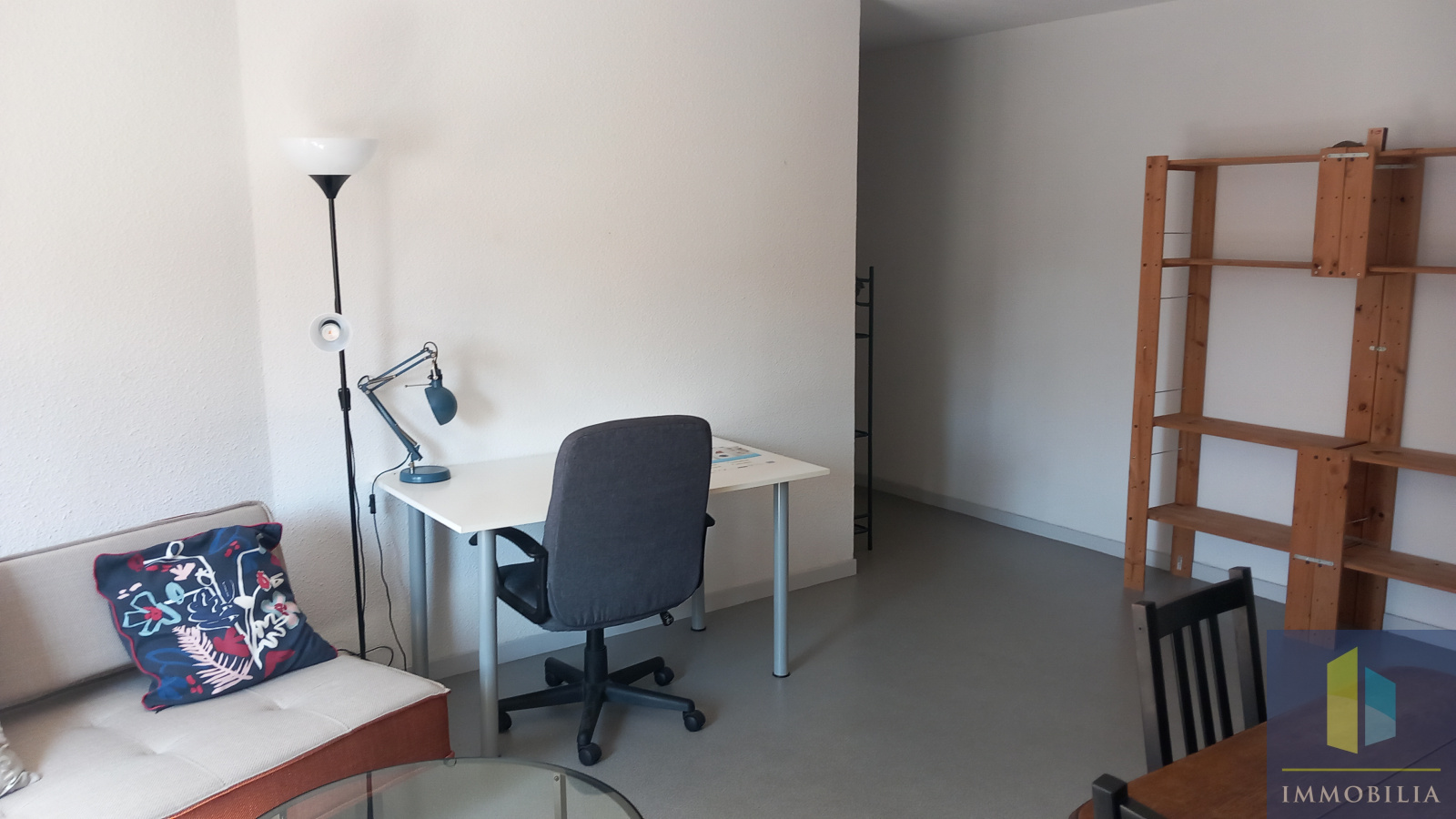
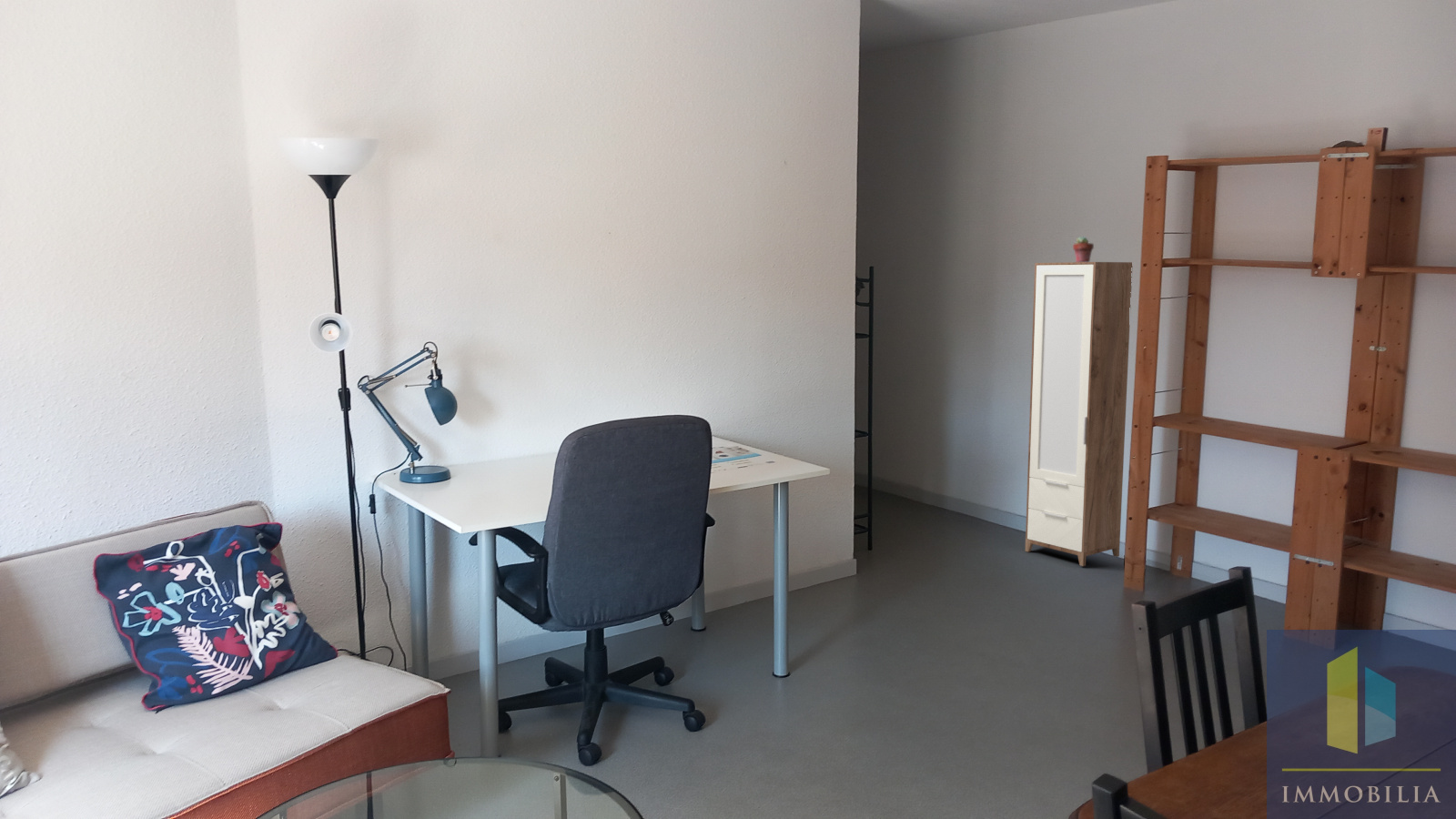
+ cabinet (1076, 410)
+ potted succulent (1083, 248)
